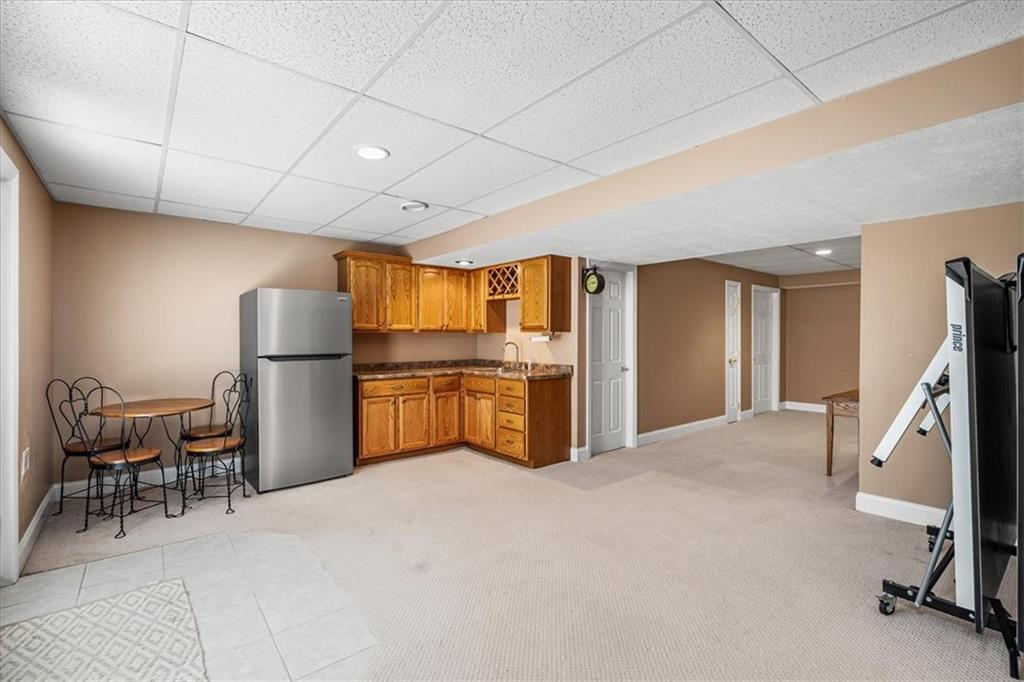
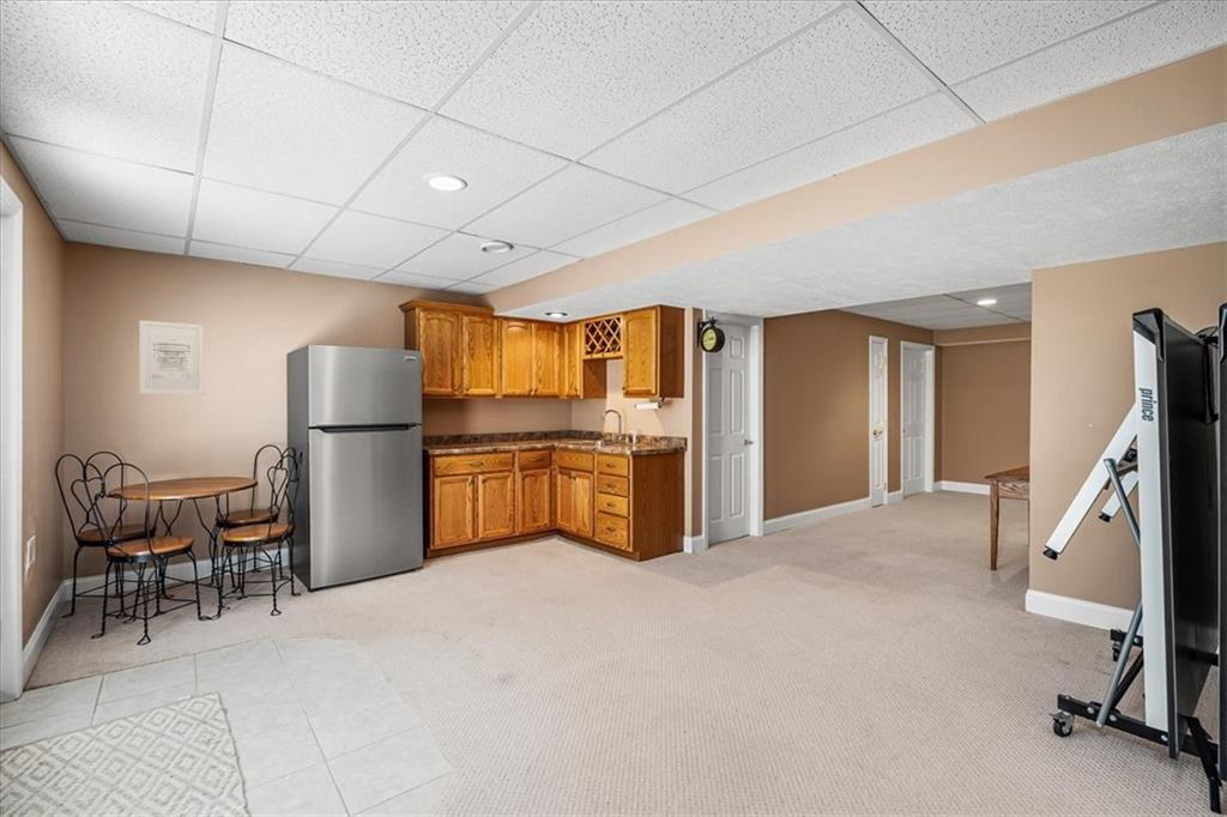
+ wall art (171, 357)
